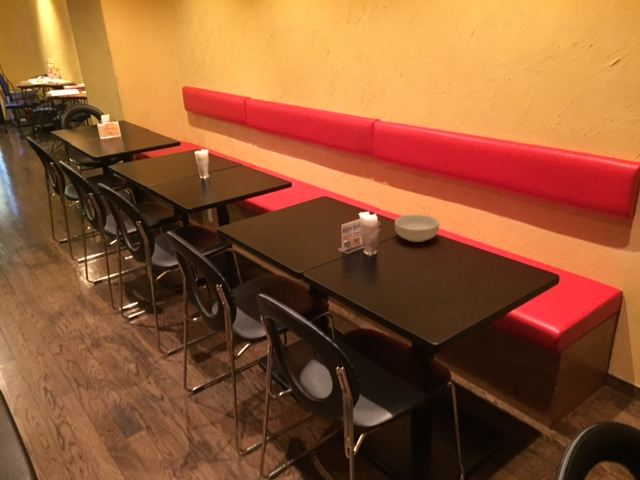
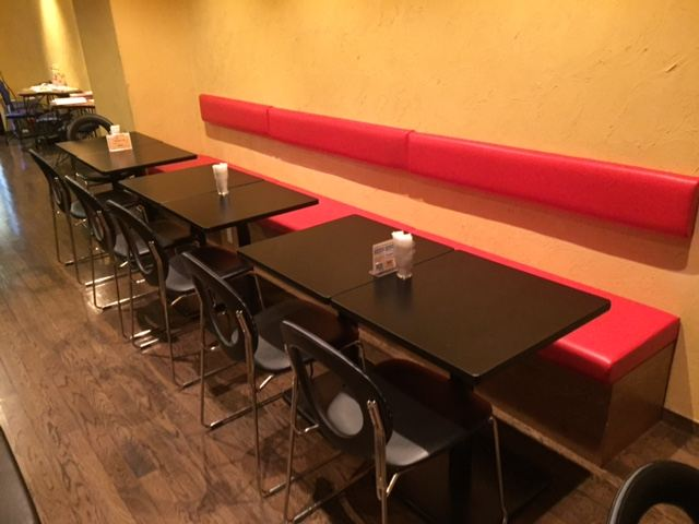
- cereal bowl (416, 230)
